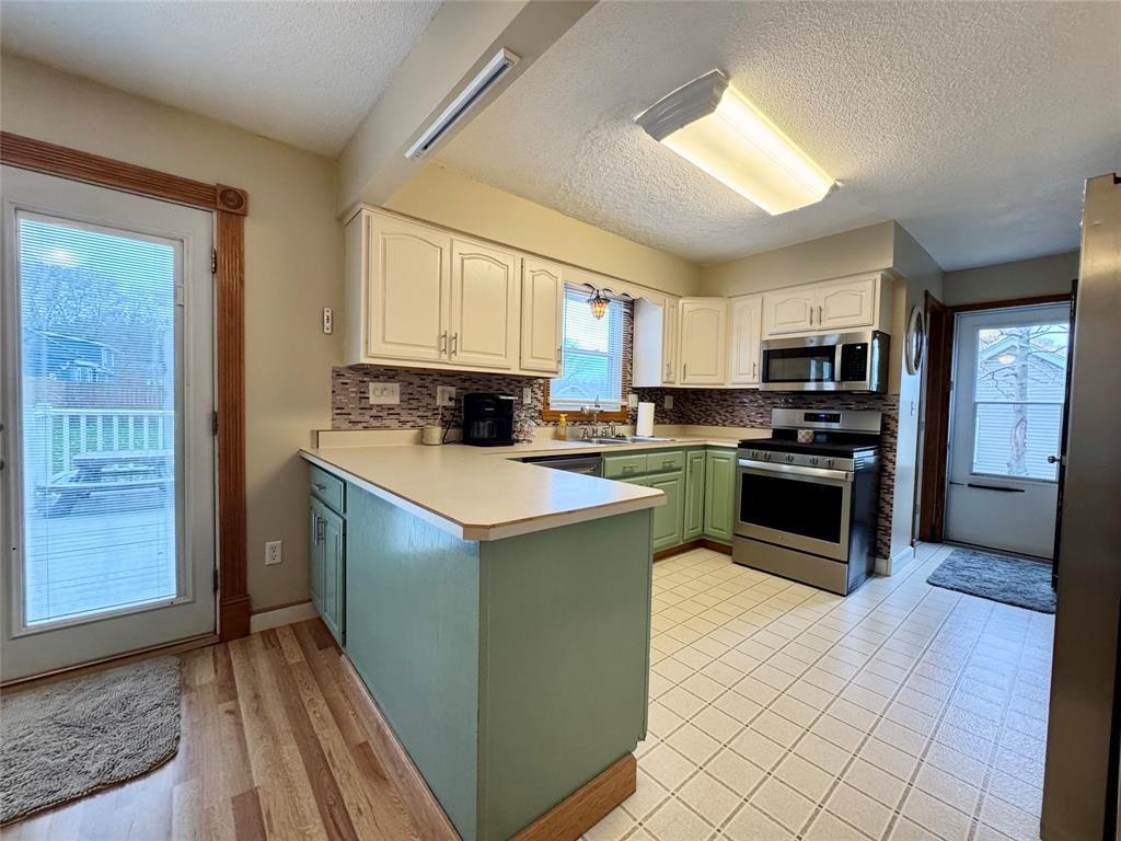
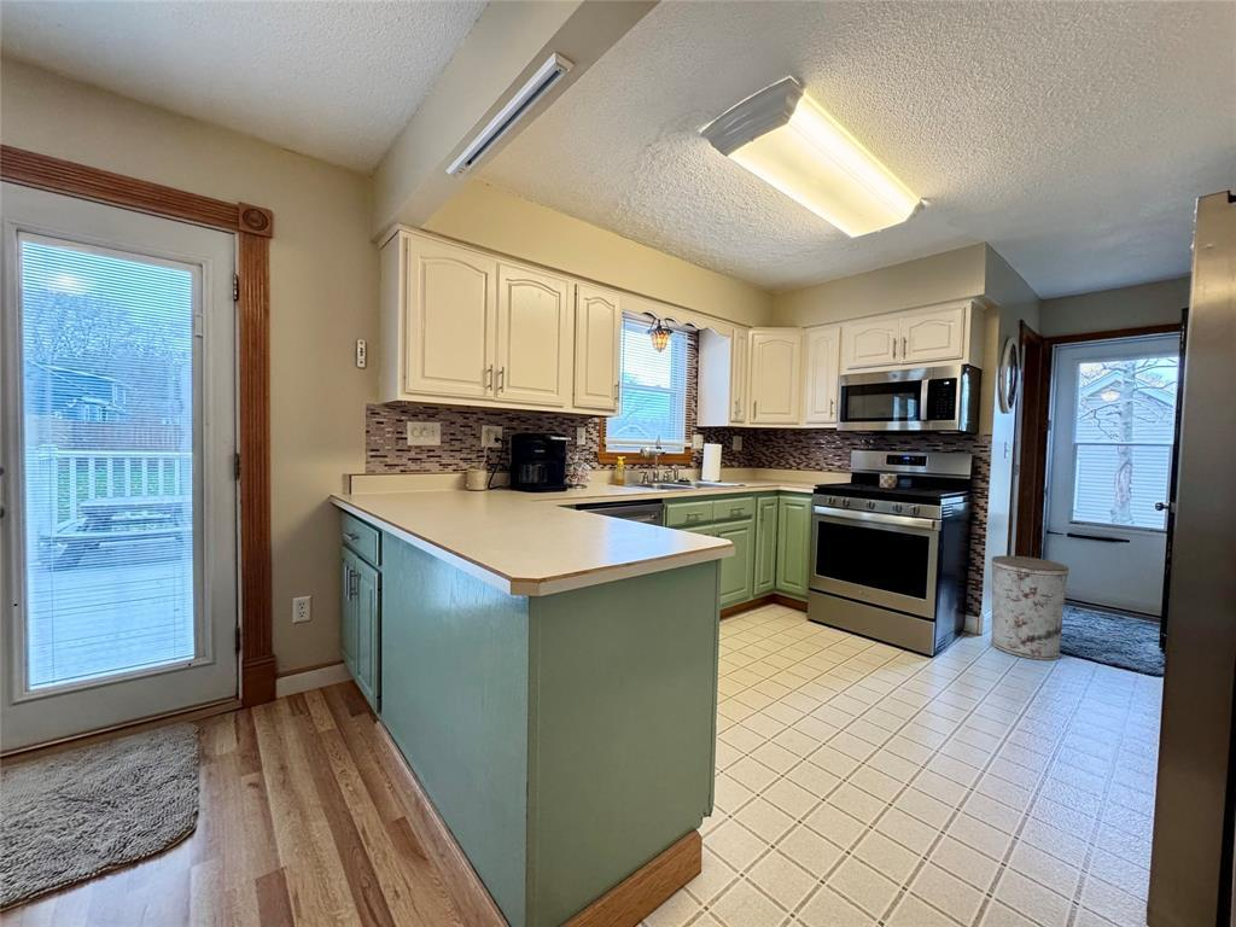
+ trash can (1026, 604)
